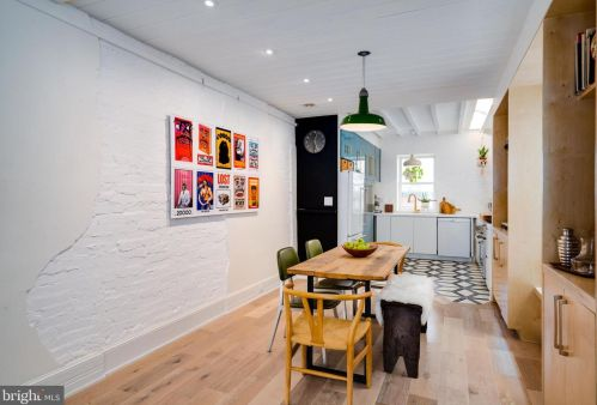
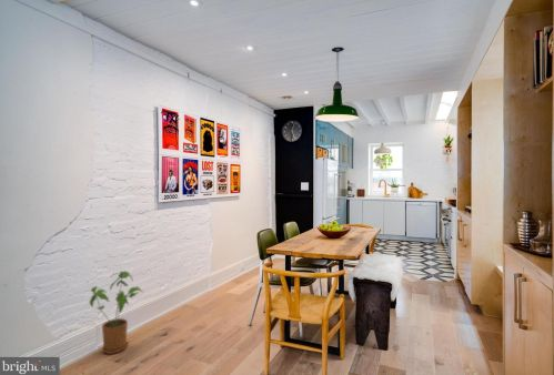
+ house plant (119, 311)
